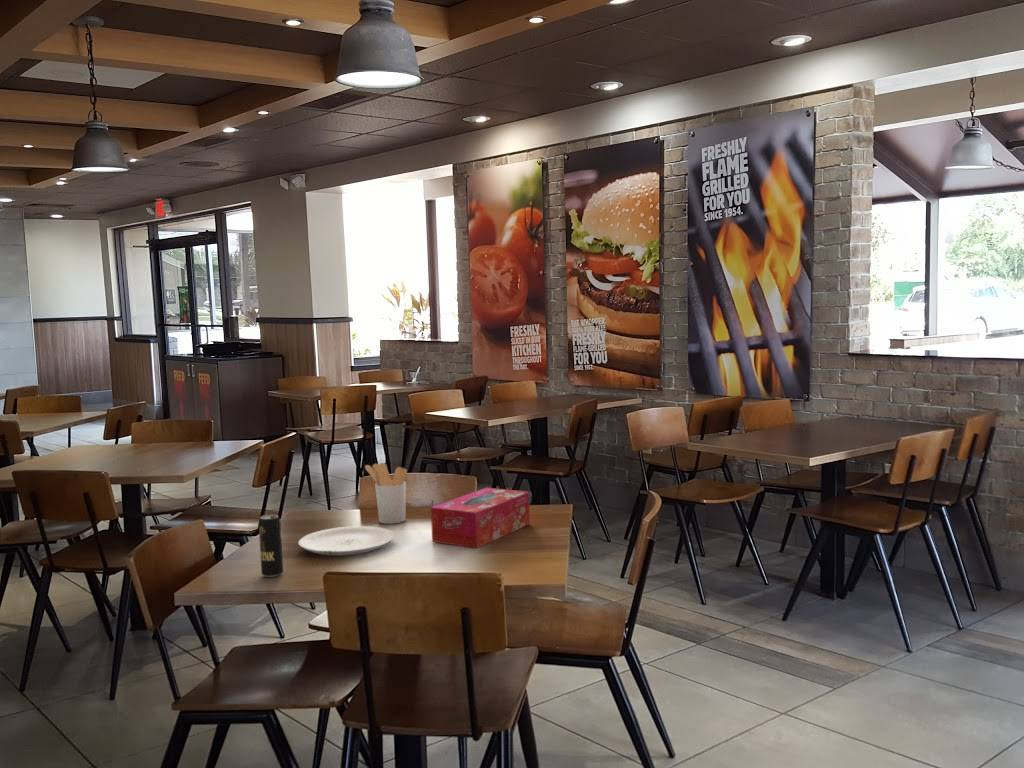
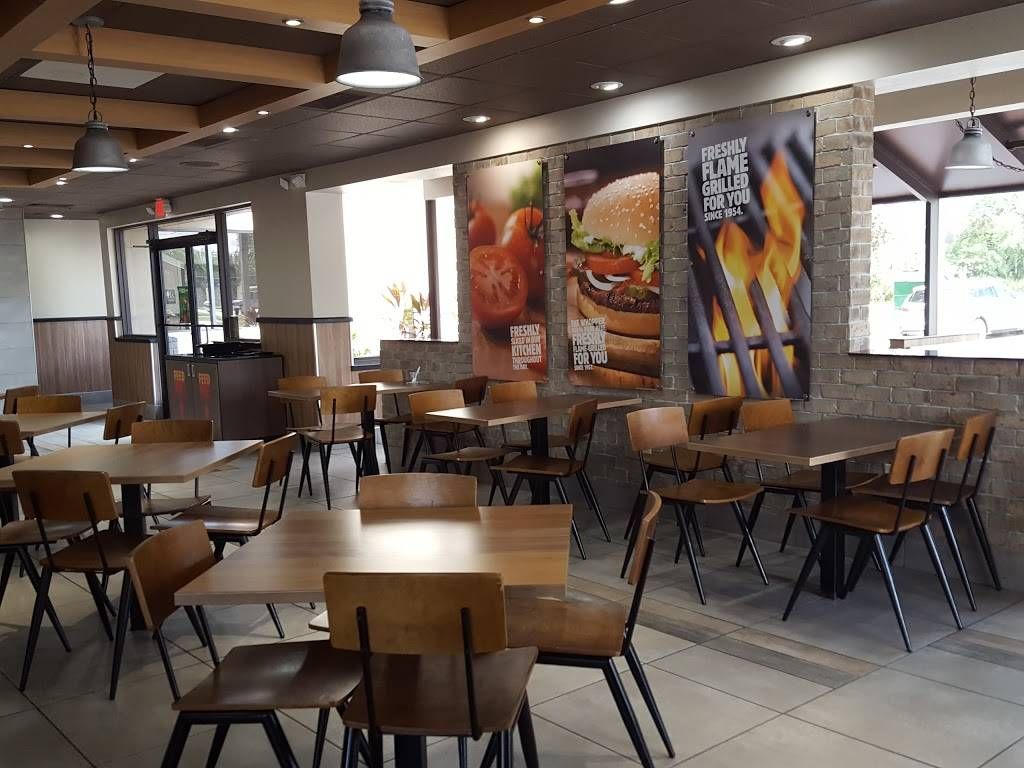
- utensil holder (386, 491)
- tissue box (481, 516)
- beverage can (270, 543)
- plate (347, 541)
